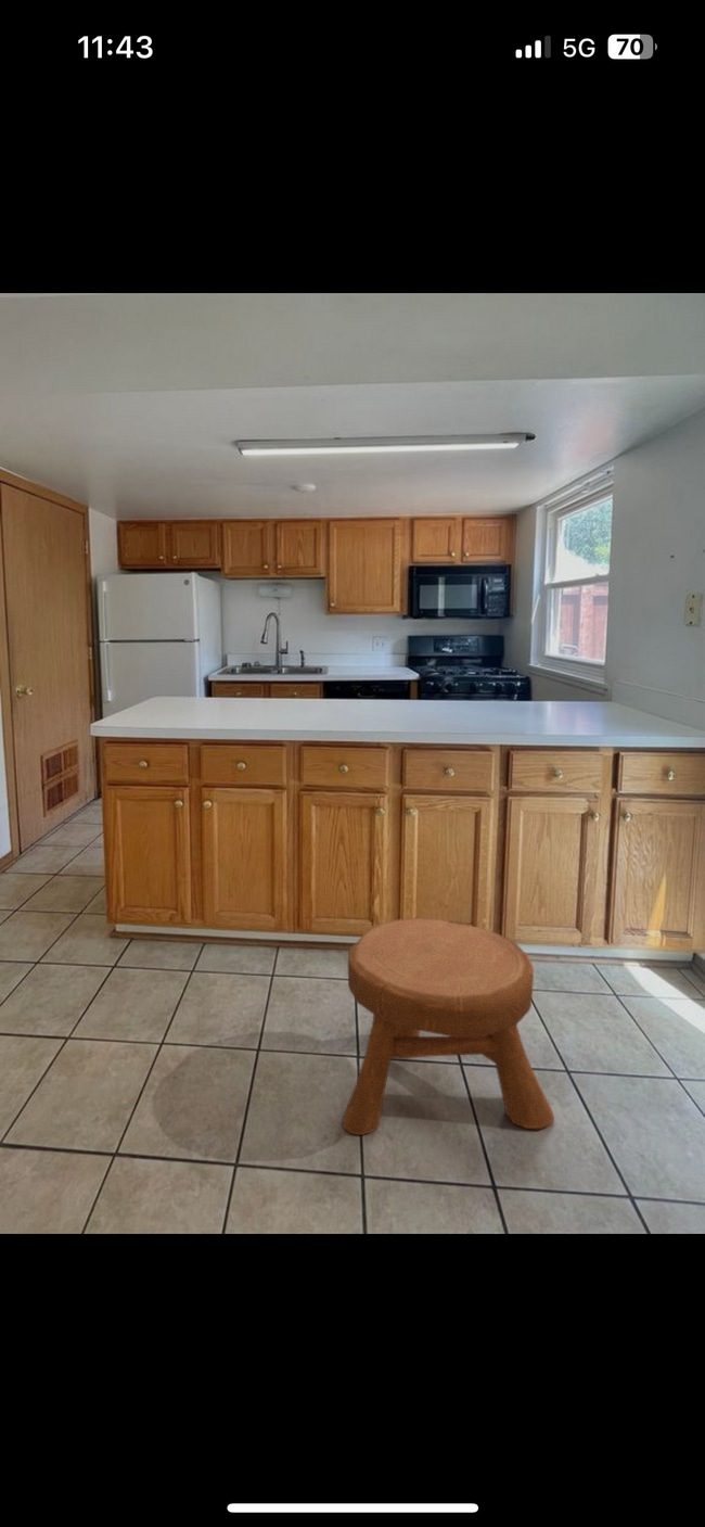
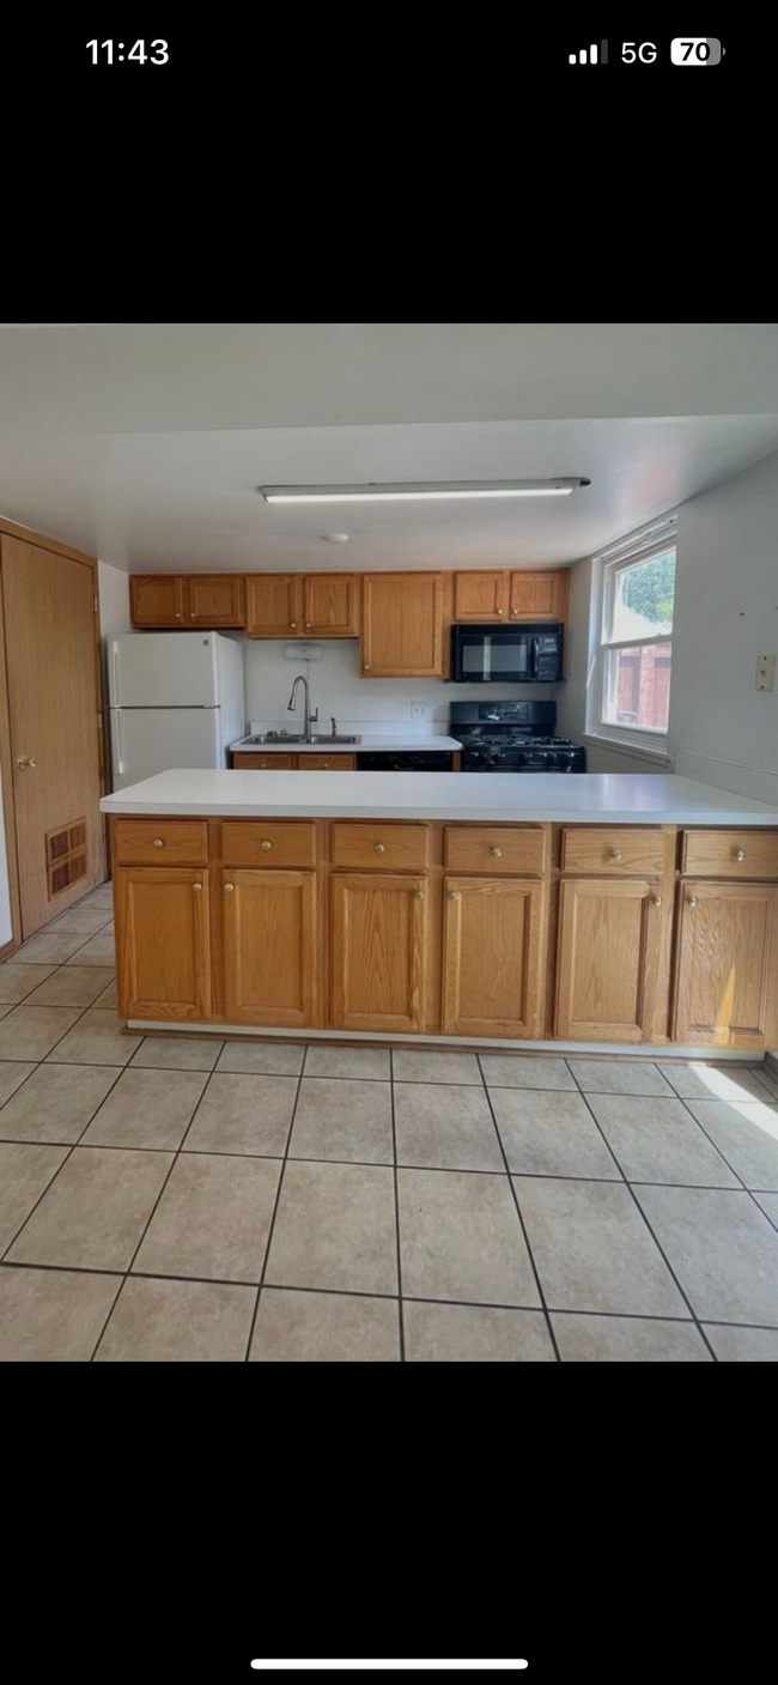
- stool (450, 1023)
